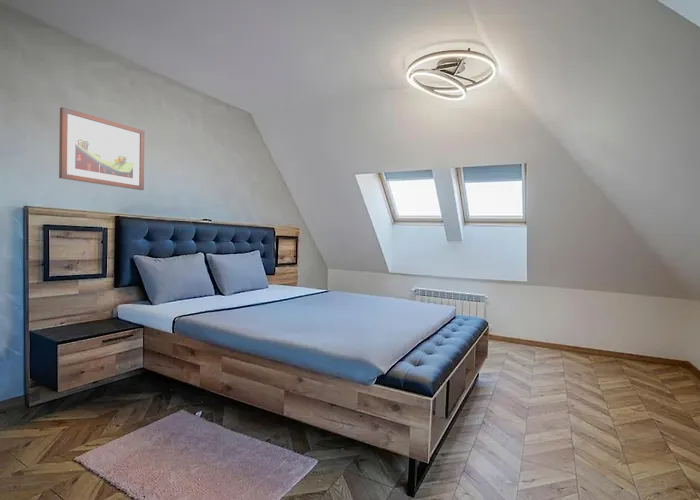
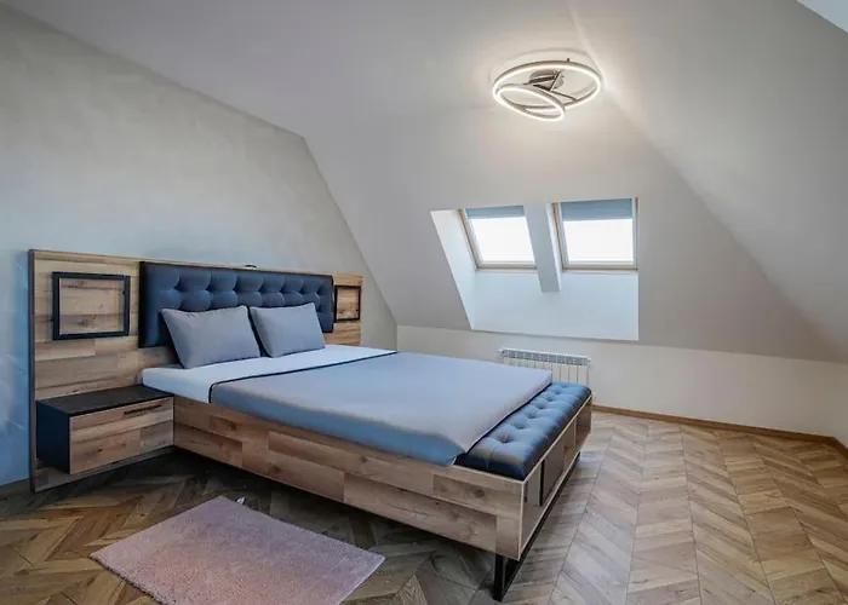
- wall art (105, 152)
